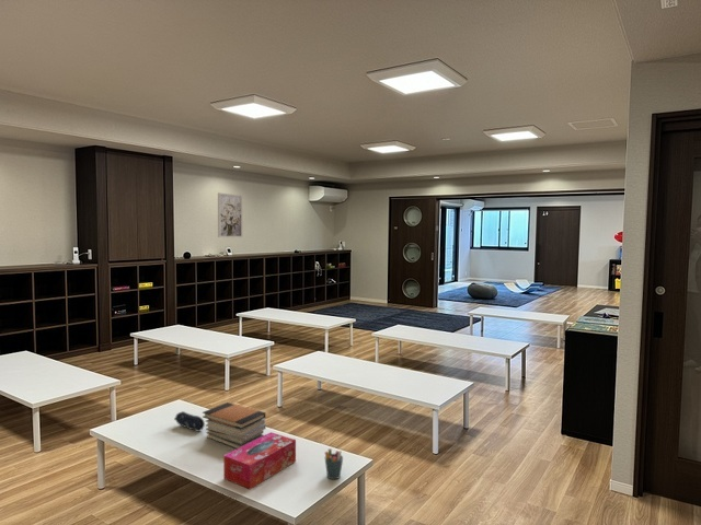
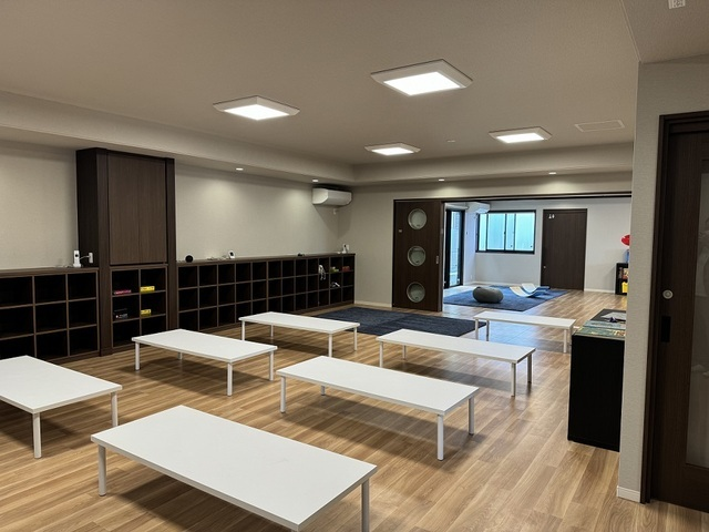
- pencil case (189, 421)
- wall art (230, 215)
- book stack (234, 425)
- tissue box (261, 458)
- pen holder (333, 462)
